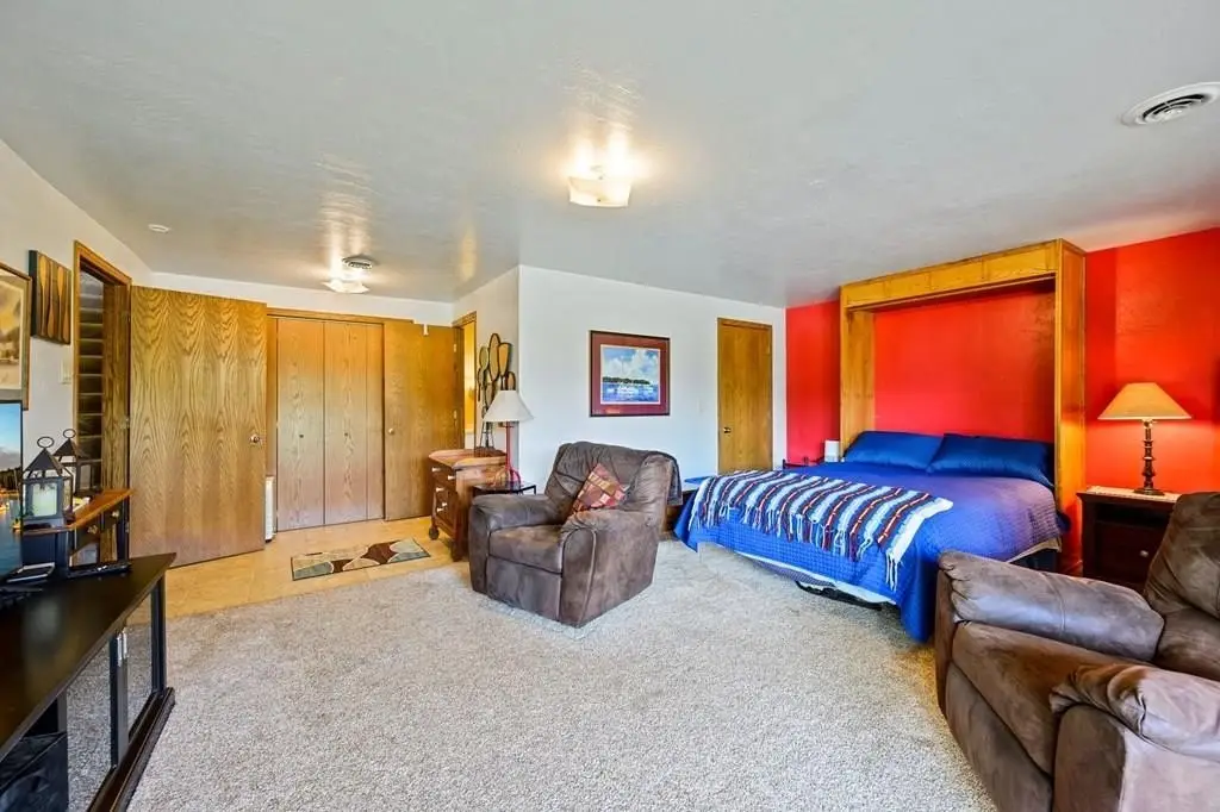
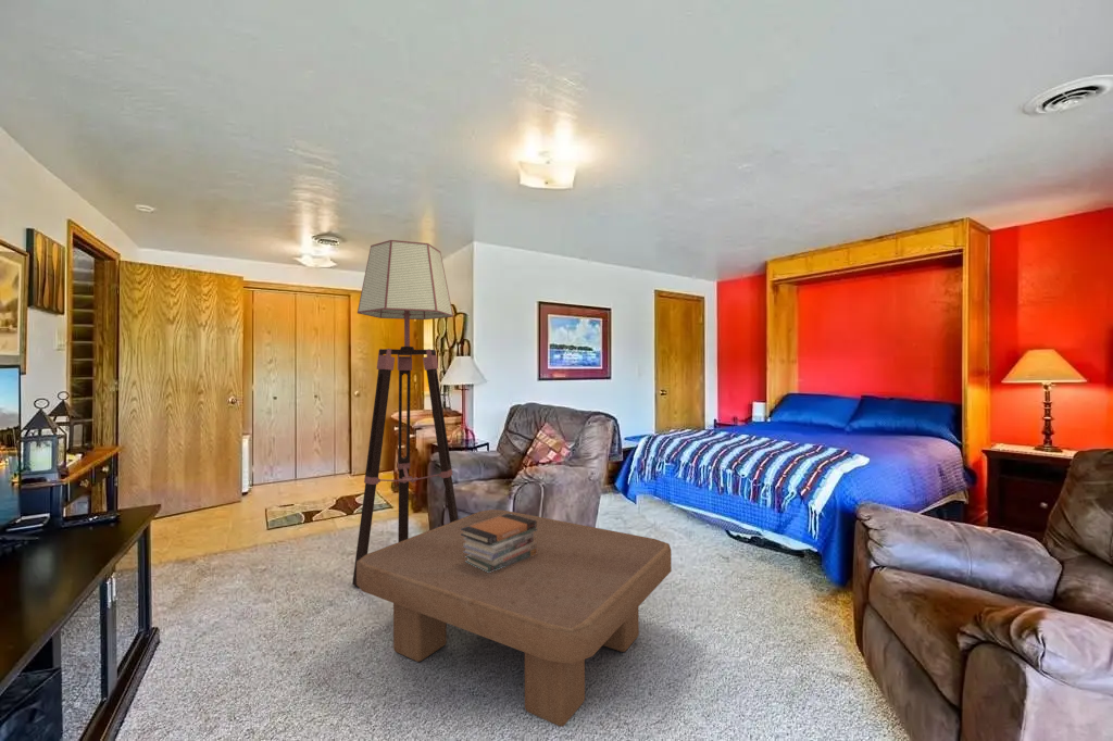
+ book stack (500, 541)
+ floor lamp (400, 406)
+ coffee table (520, 598)
